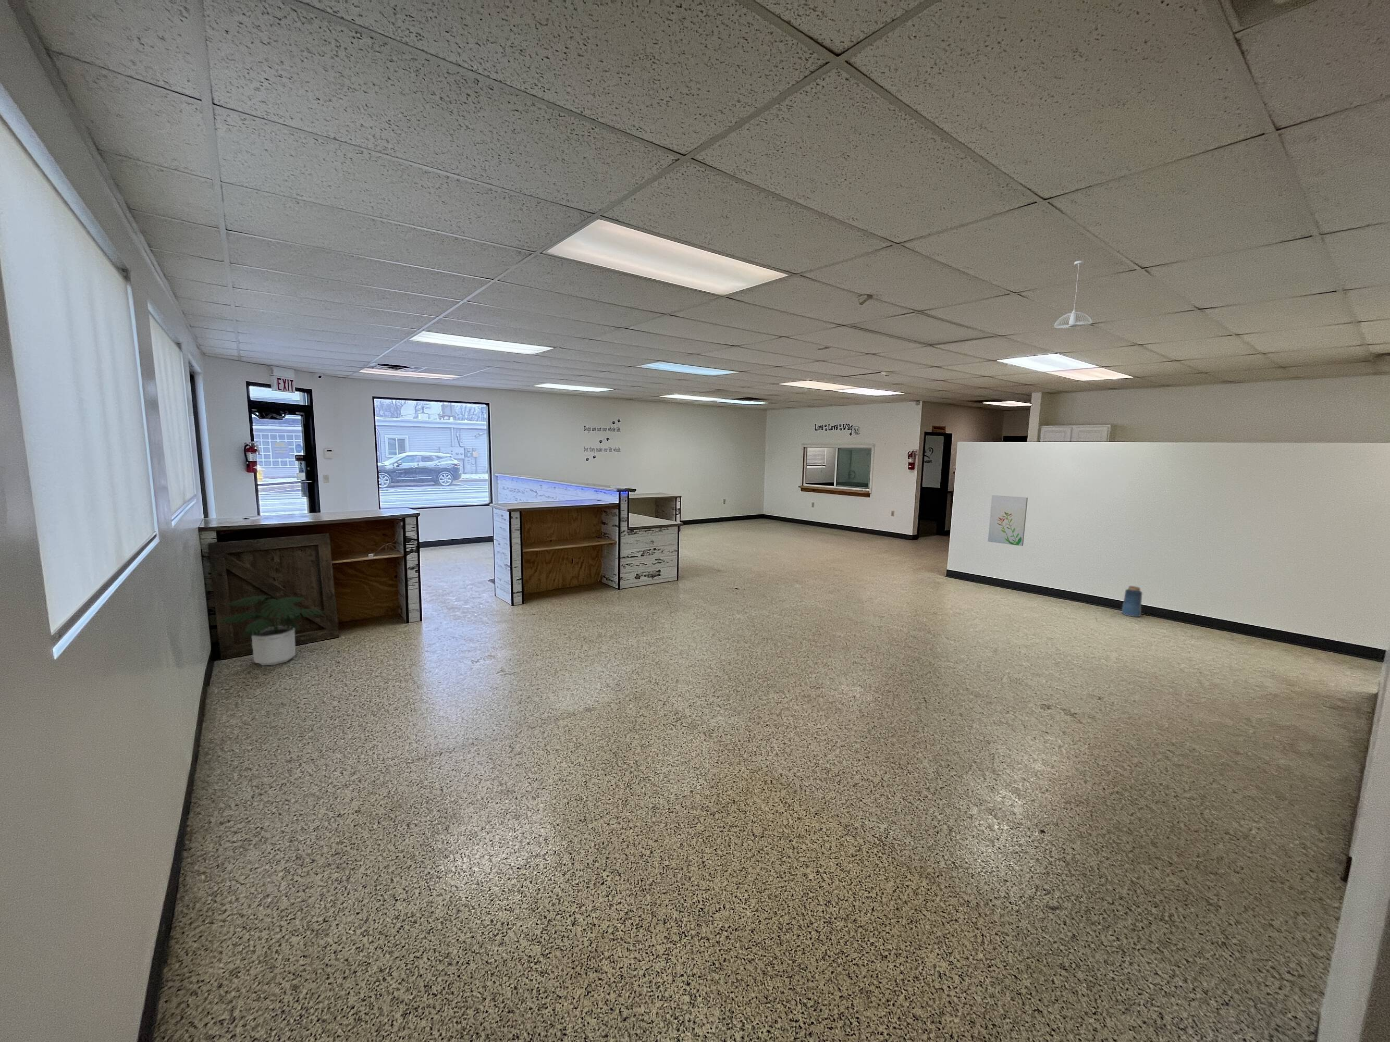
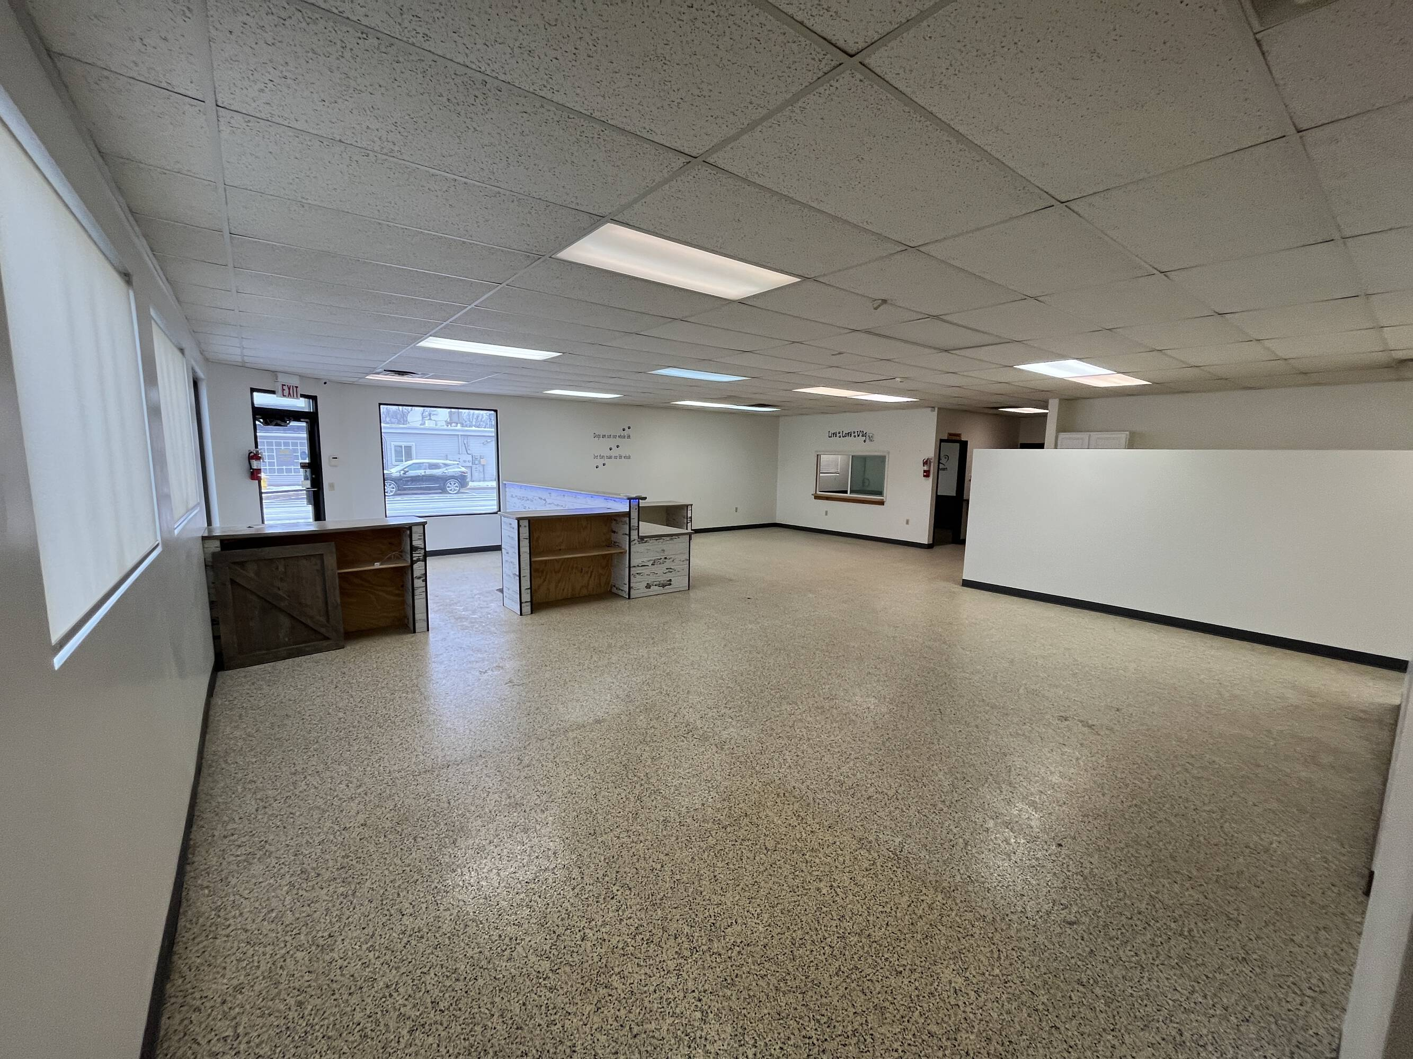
- wall art (1007, 520)
- pendant light (1076, 293)
- potted plant (276, 629)
- vase (1133, 601)
